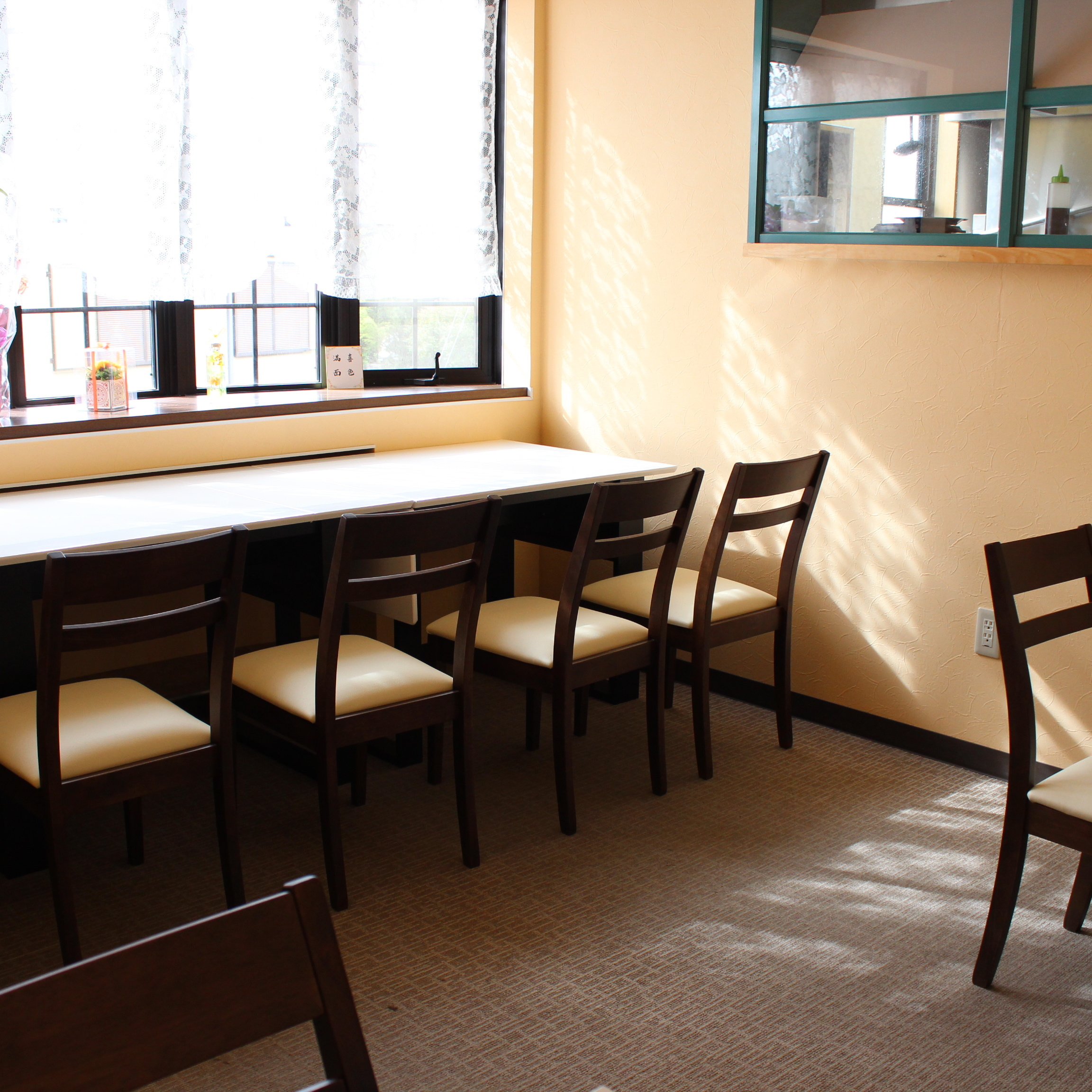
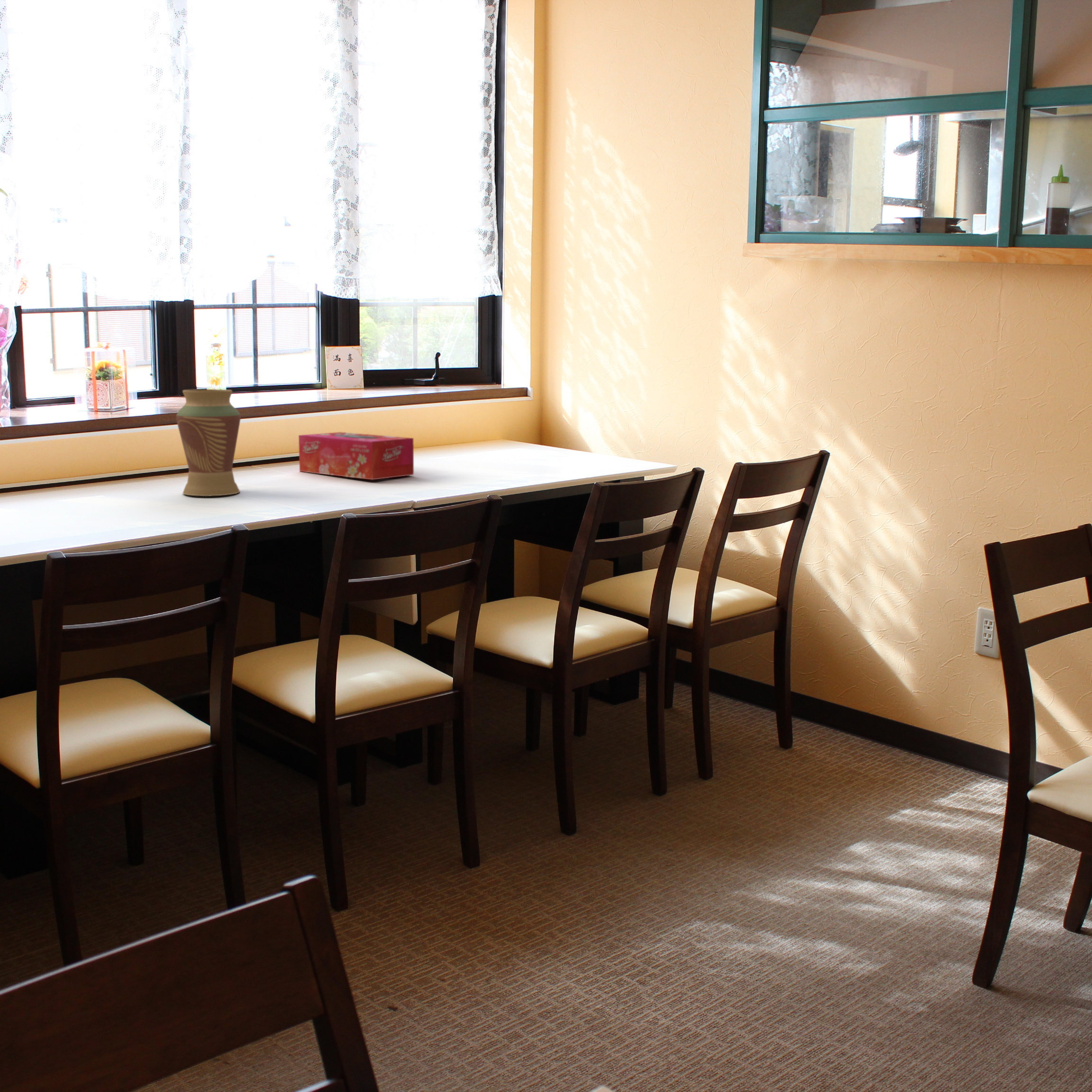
+ tissue box (355, 455)
+ vase (209, 442)
